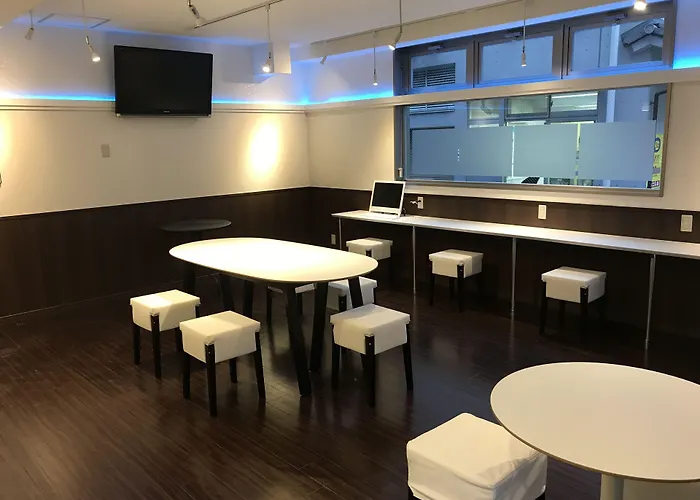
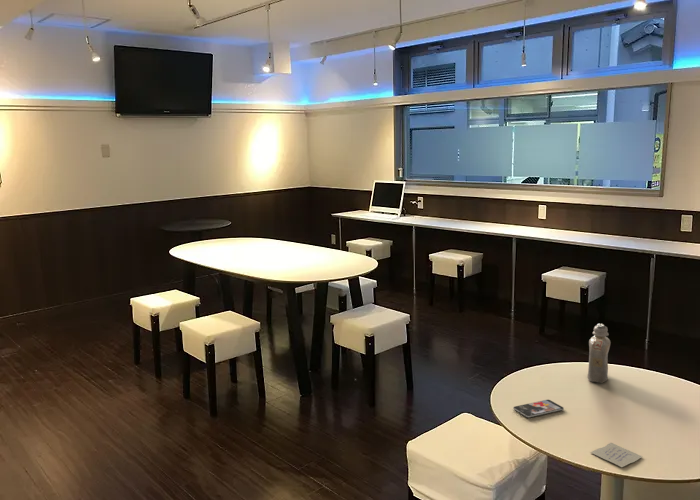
+ smartphone (538, 408)
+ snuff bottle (599, 351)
+ sticky note (616, 454)
